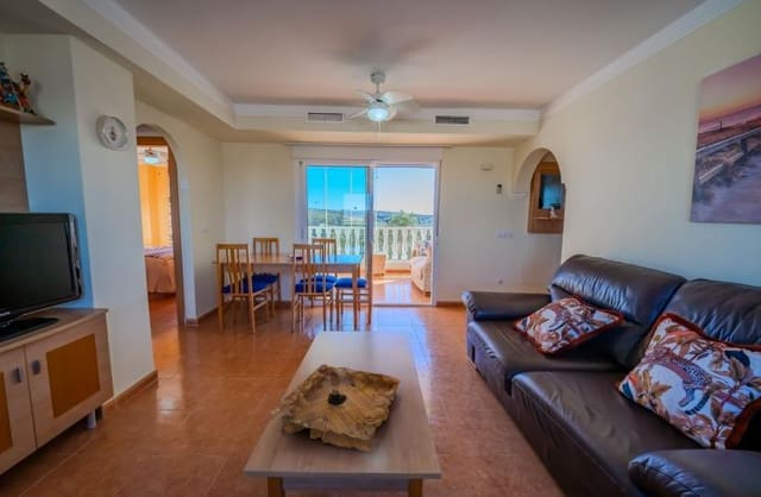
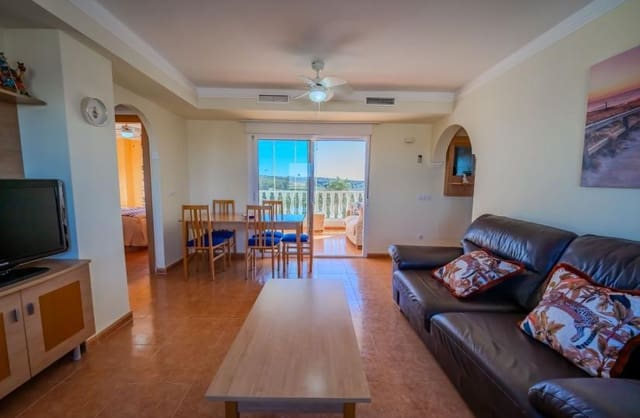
- decorative tray (341, 400)
